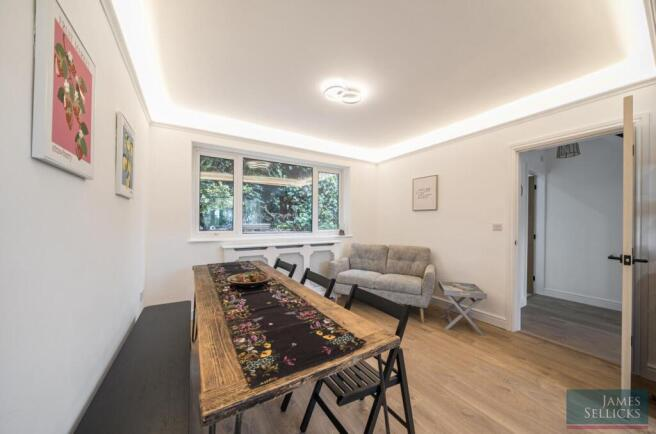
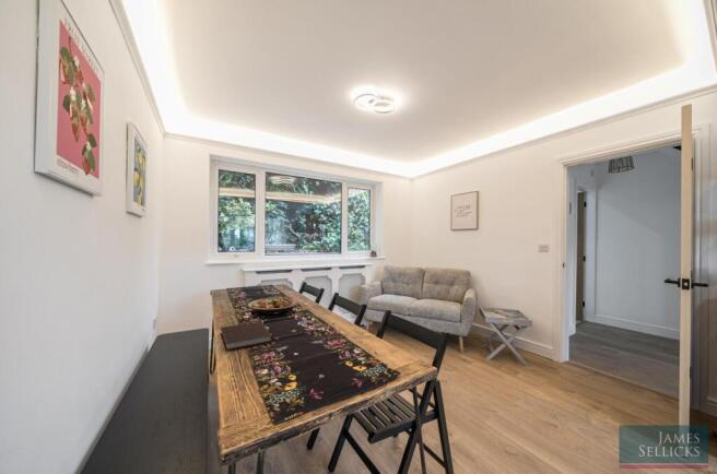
+ notebook (245, 334)
